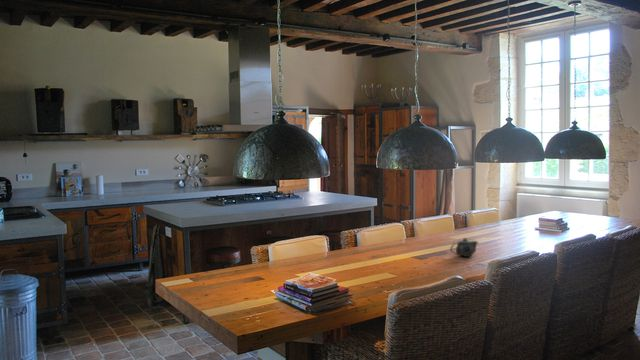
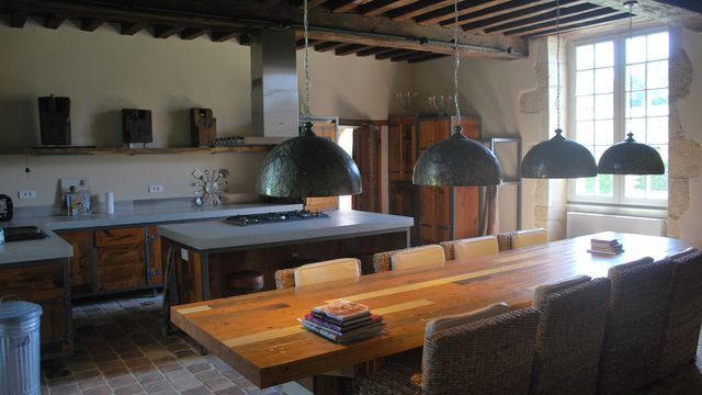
- chinaware (464, 247)
